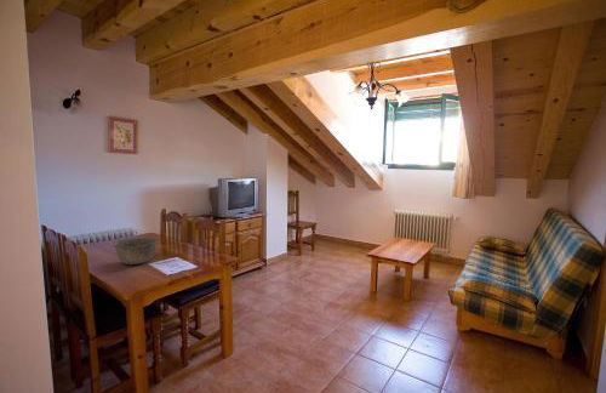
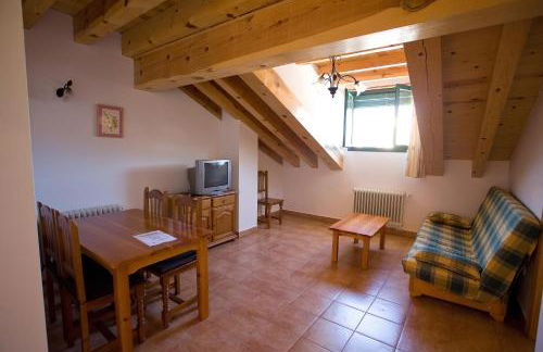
- bowl (136, 252)
